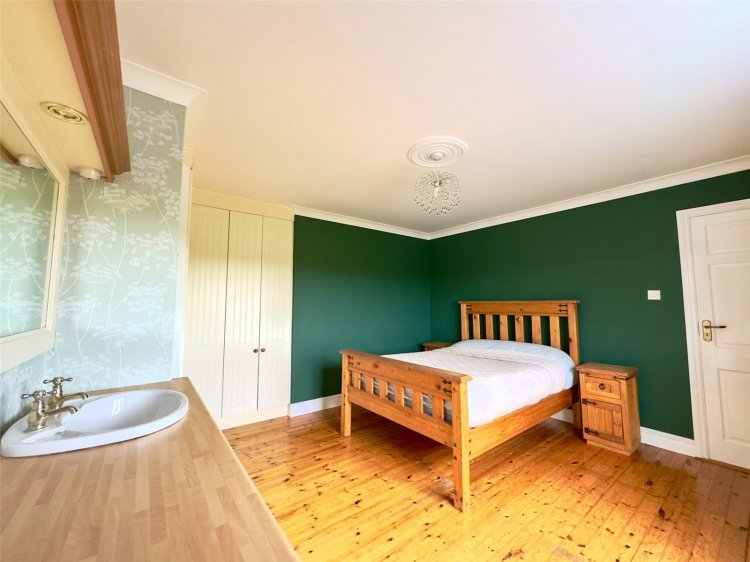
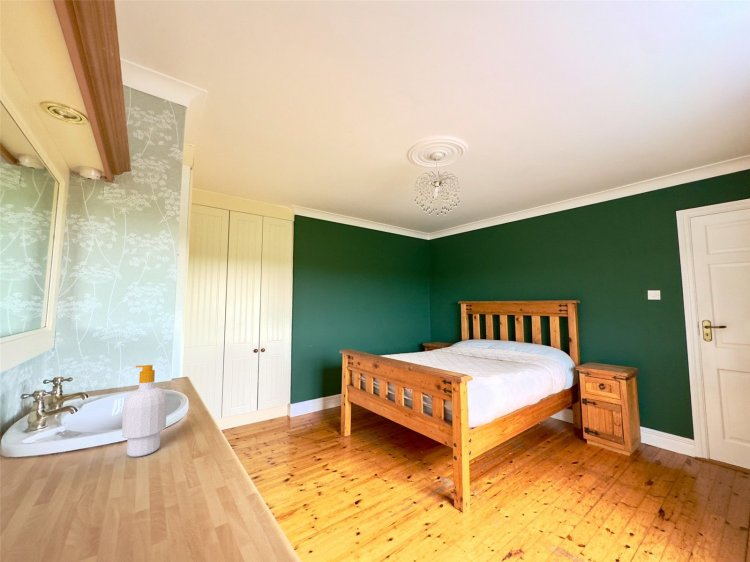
+ soap bottle (145, 407)
